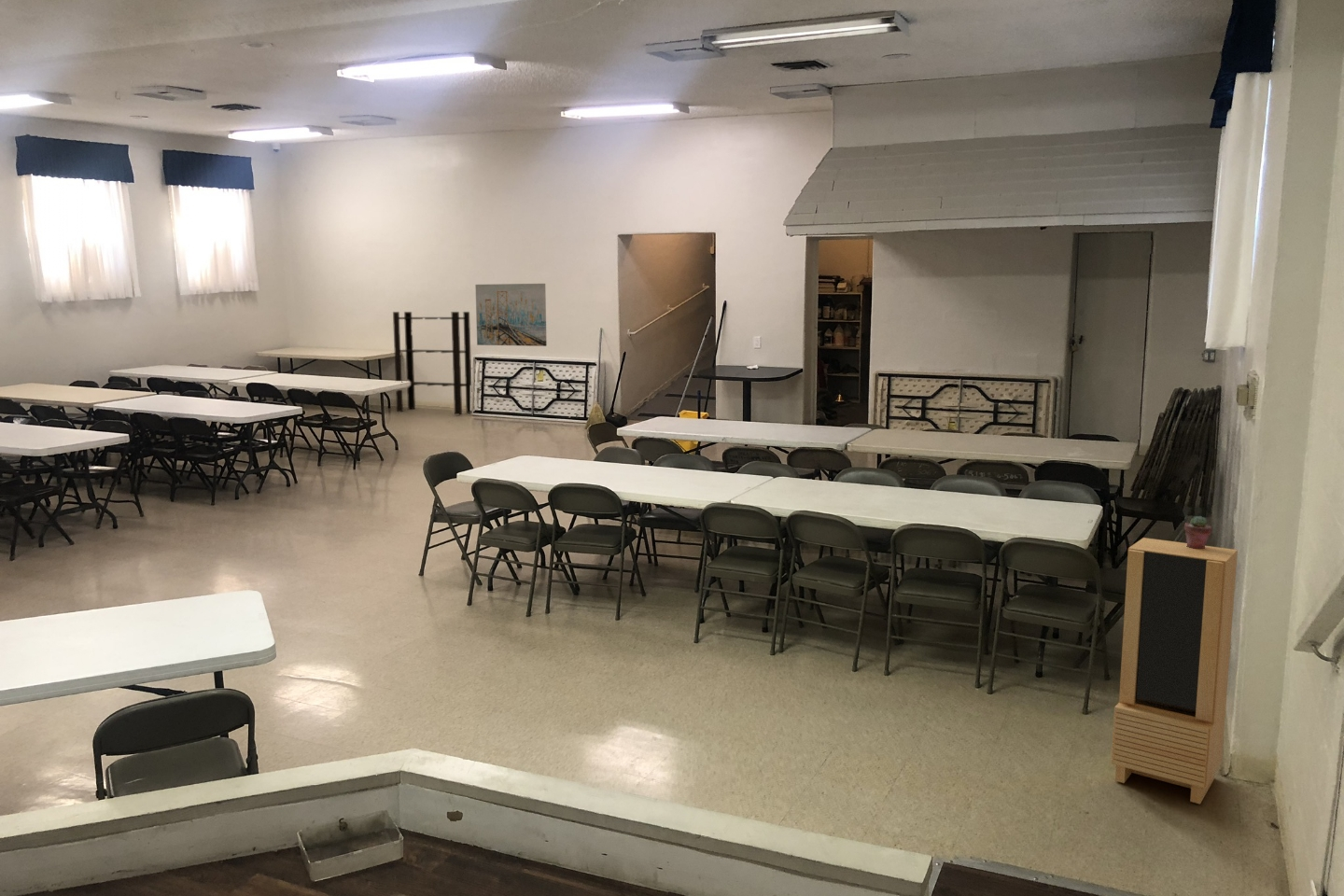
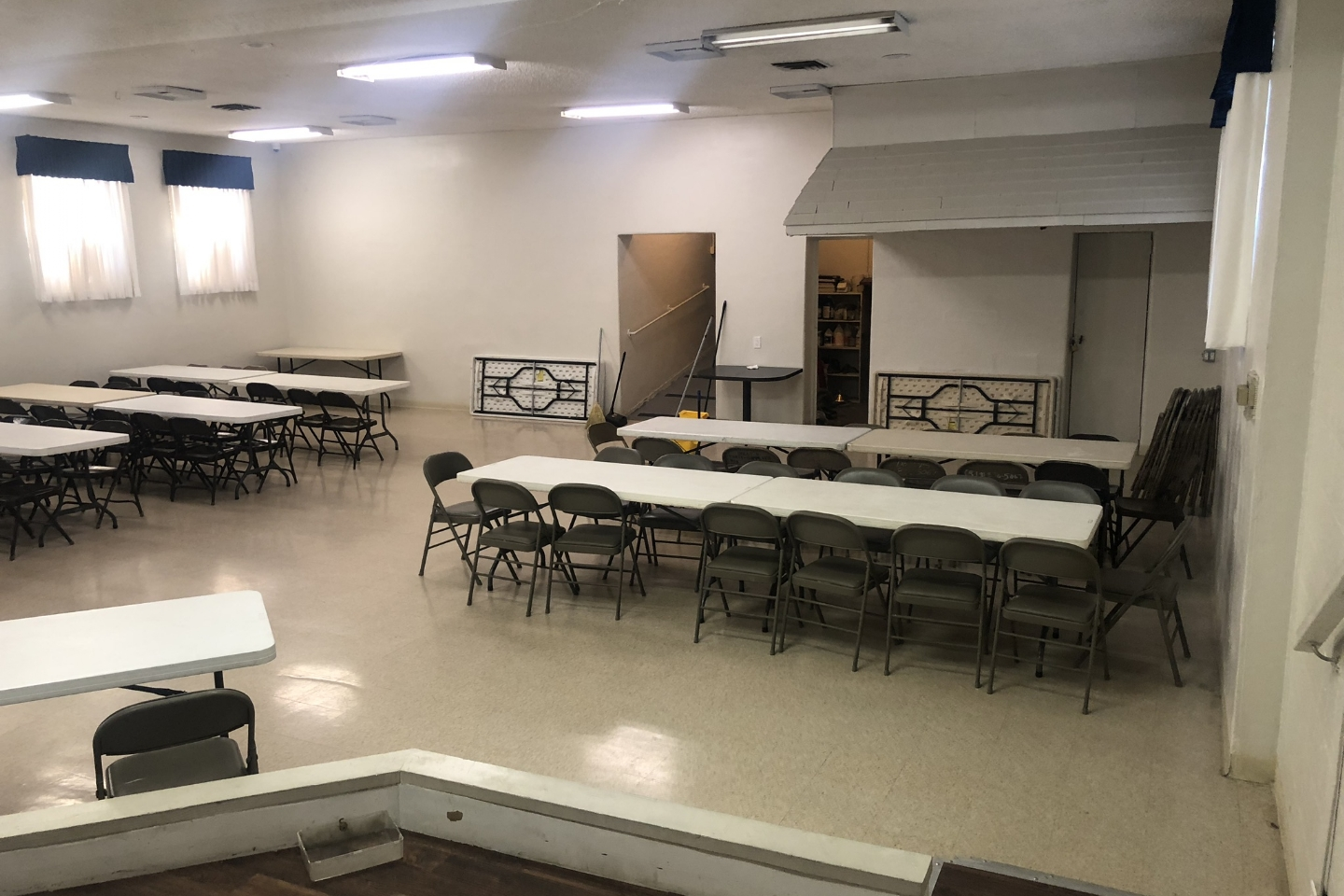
- storage cabinet (1172, 666)
- wall art (511, 315)
- potted succulent (1197, 531)
- bookshelf (432, 352)
